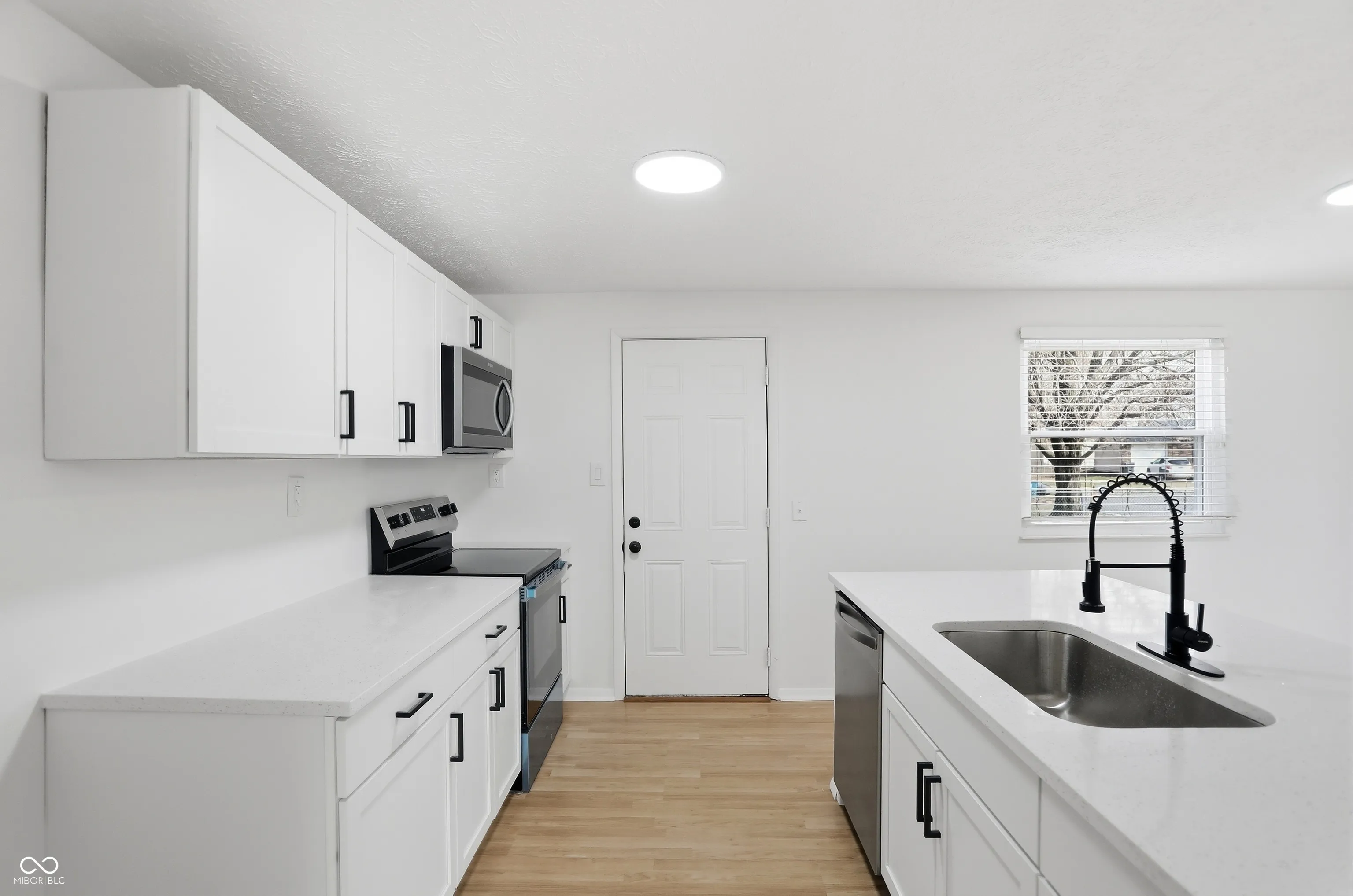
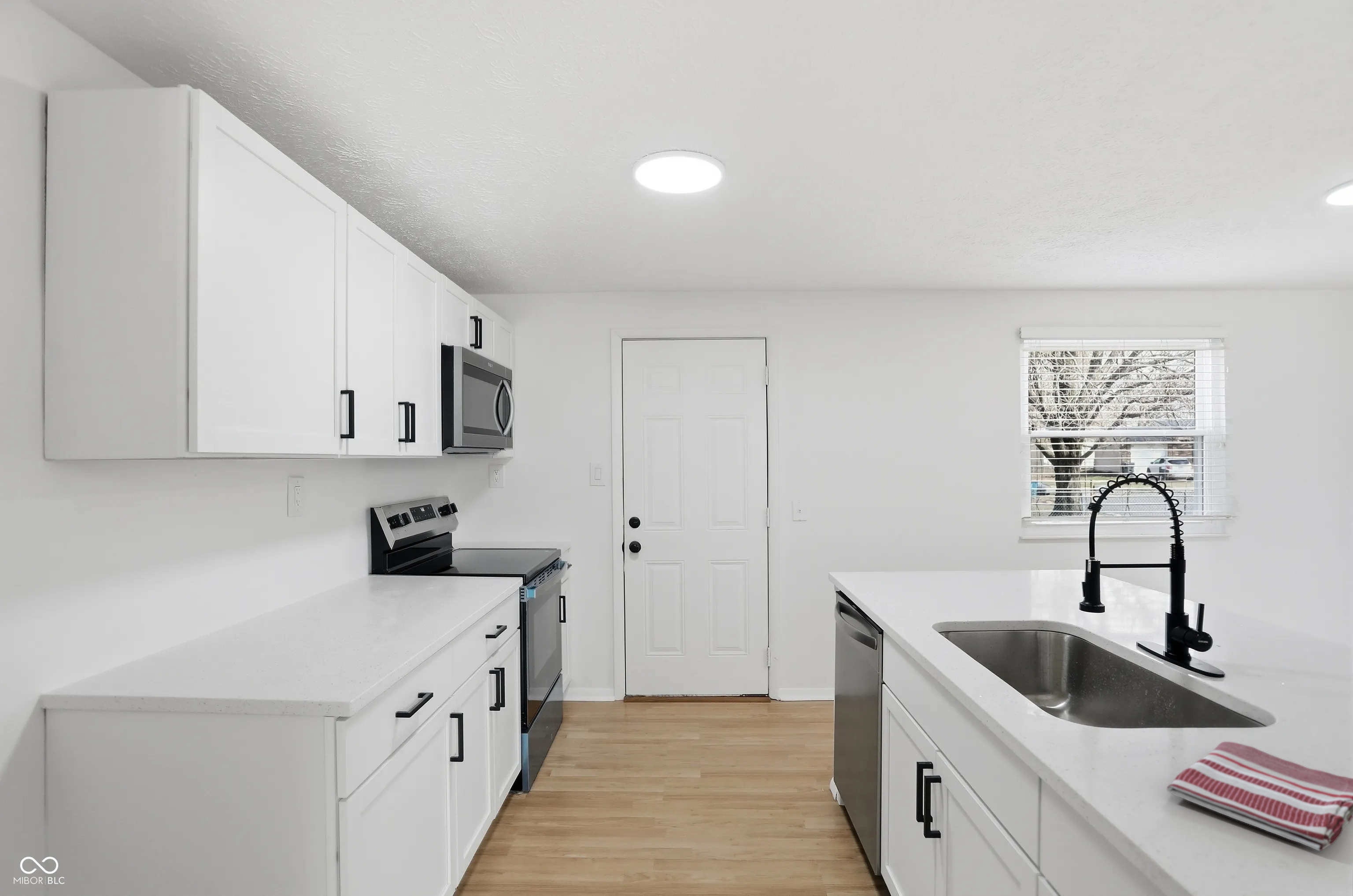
+ dish towel (1266, 787)
